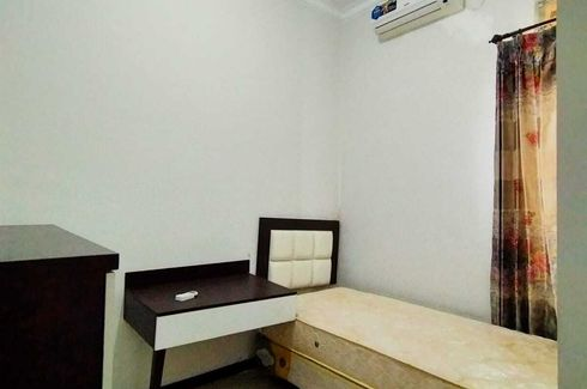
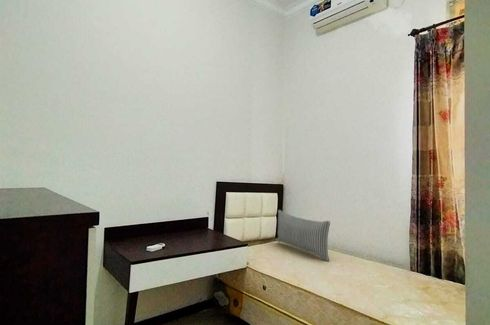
+ pillow (300, 232)
